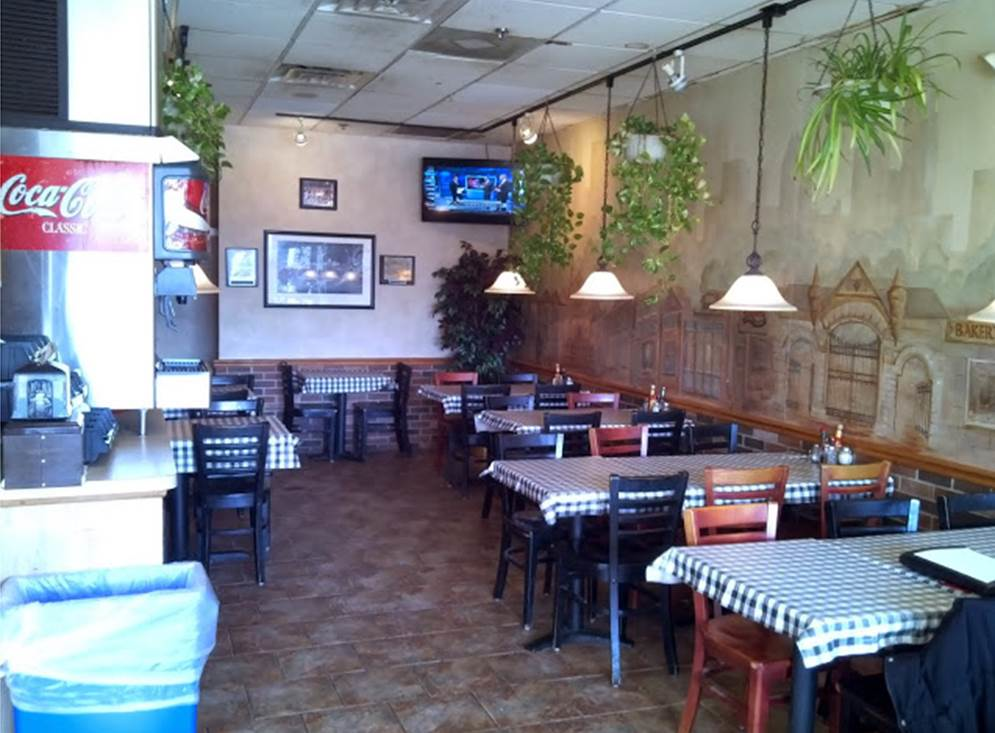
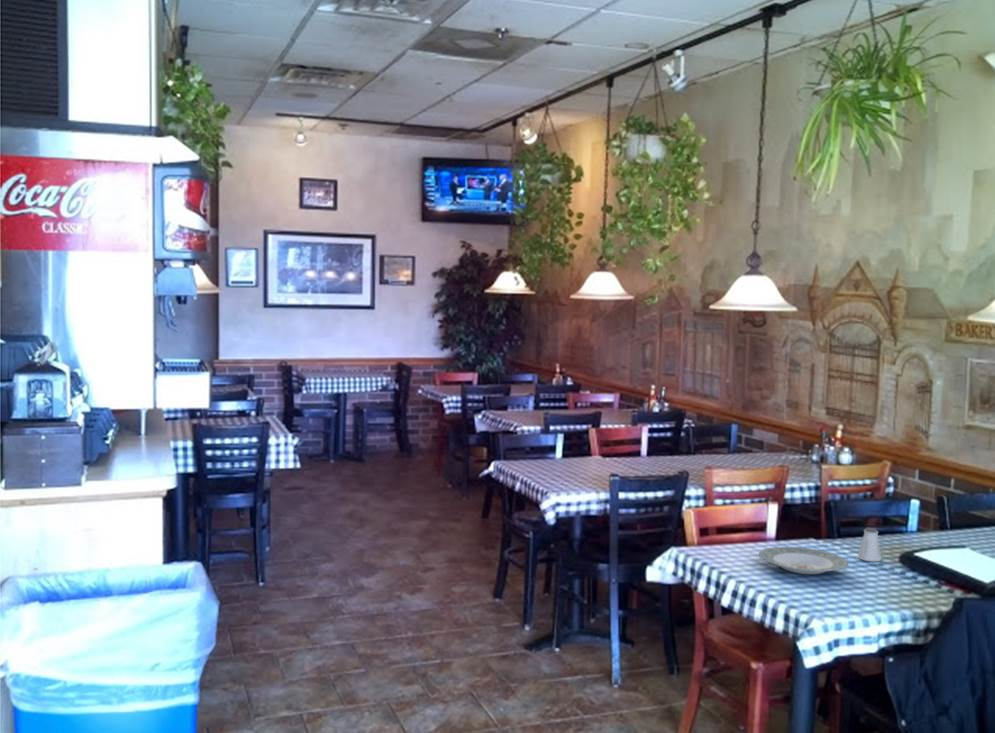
+ saltshaker (870, 543)
+ plate (802, 563)
